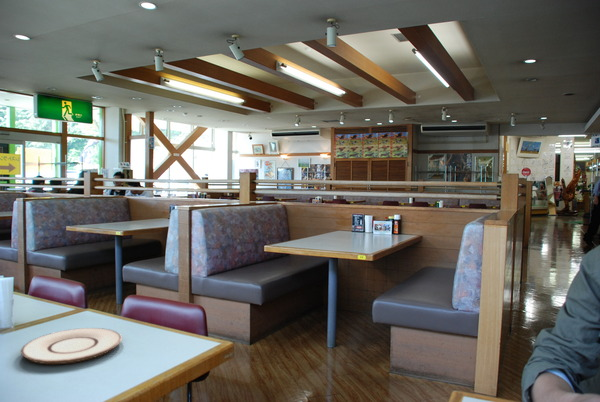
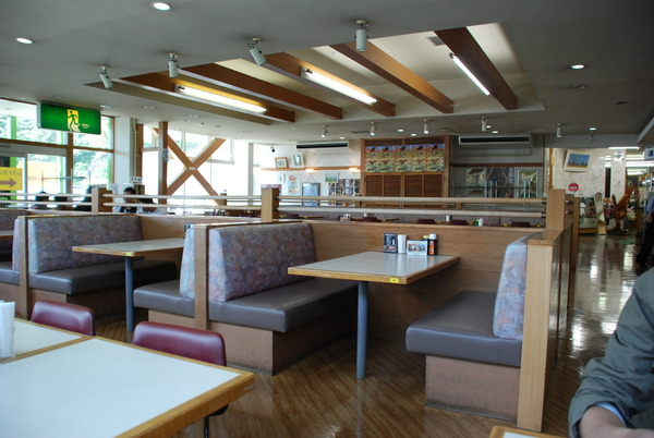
- plate (73, 345)
